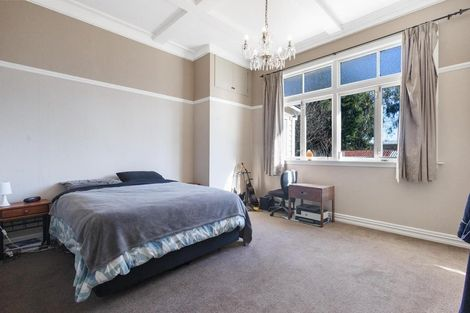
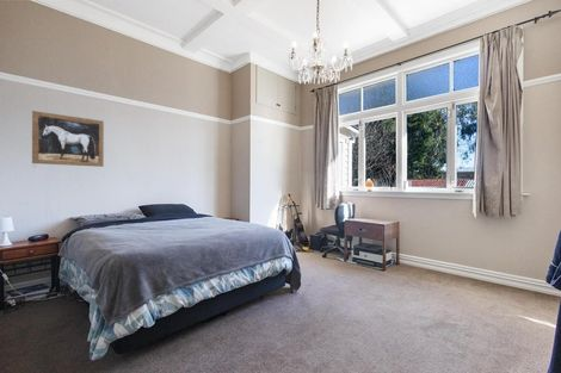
+ wall art (69, 141)
